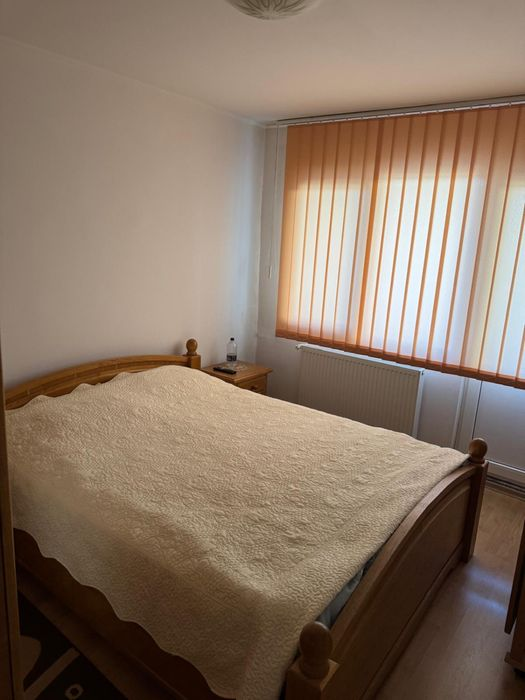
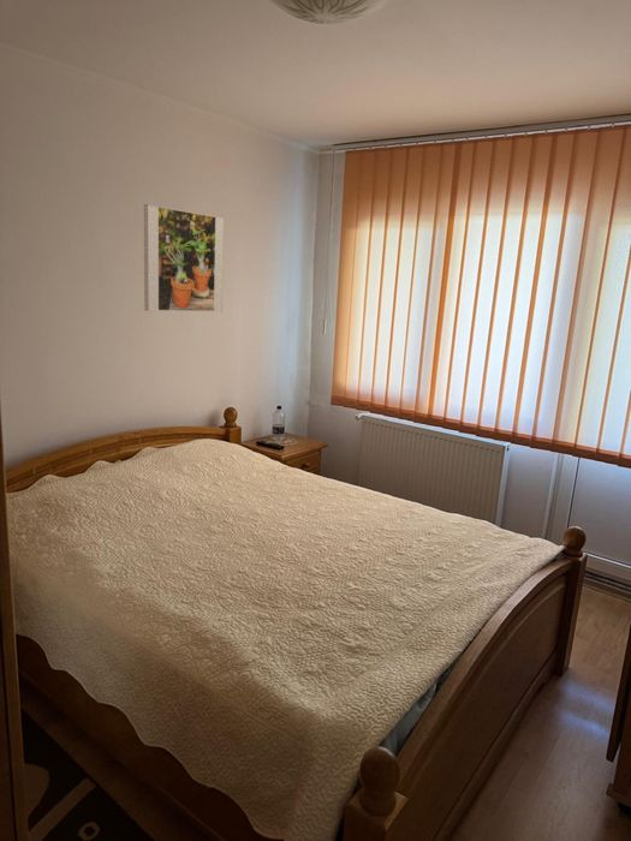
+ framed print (185, 262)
